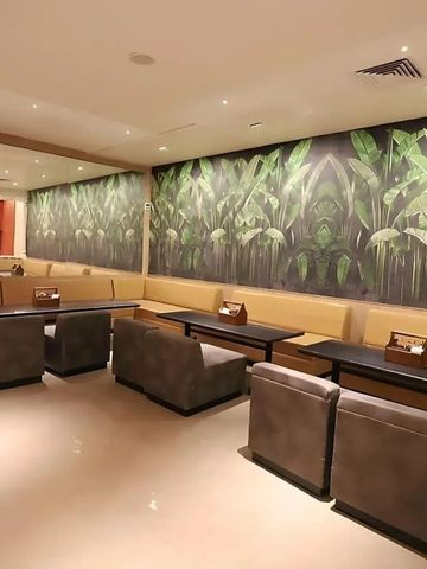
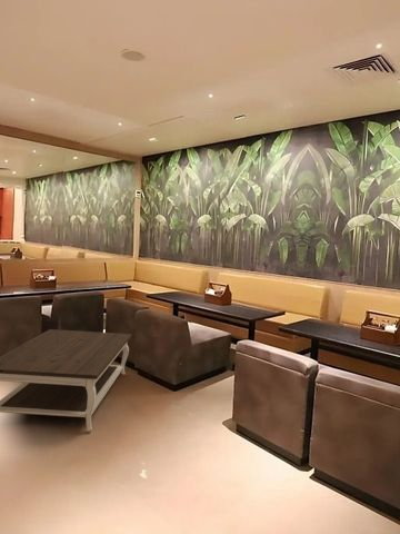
+ coffee table (68, 372)
